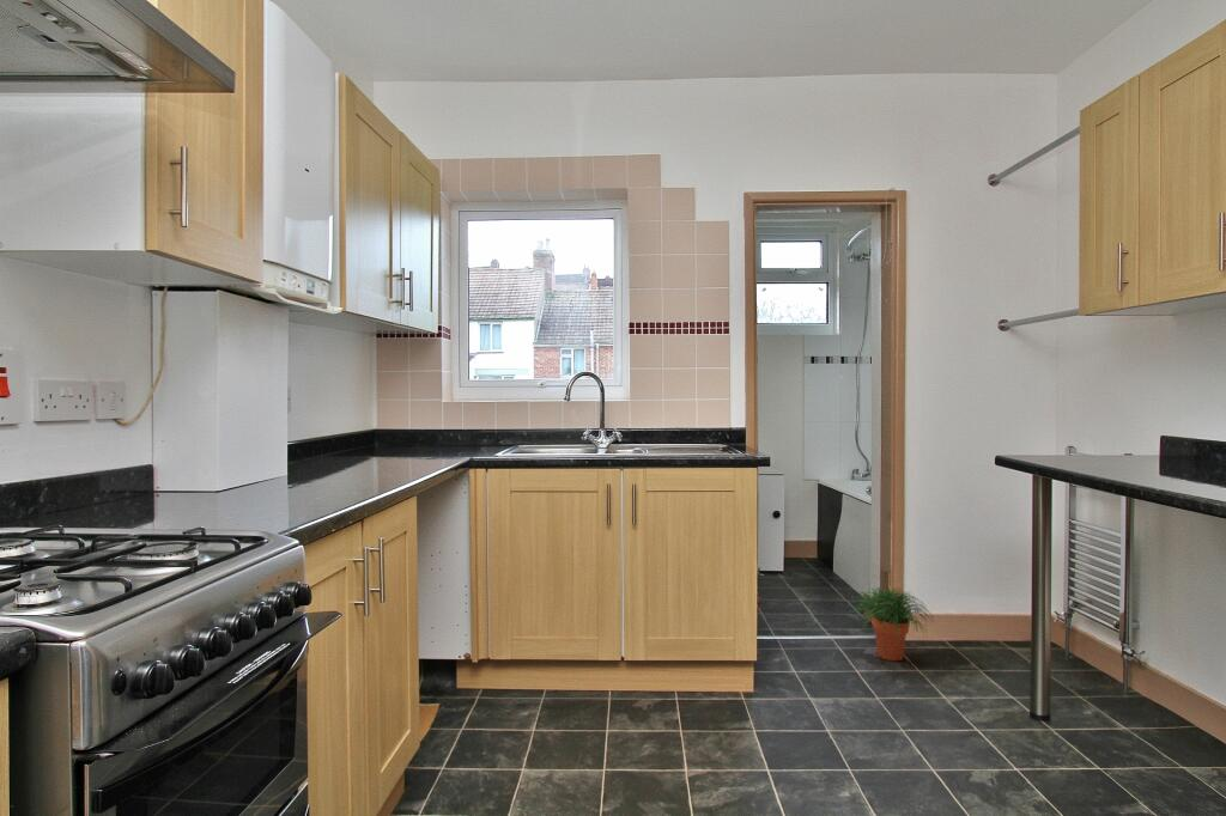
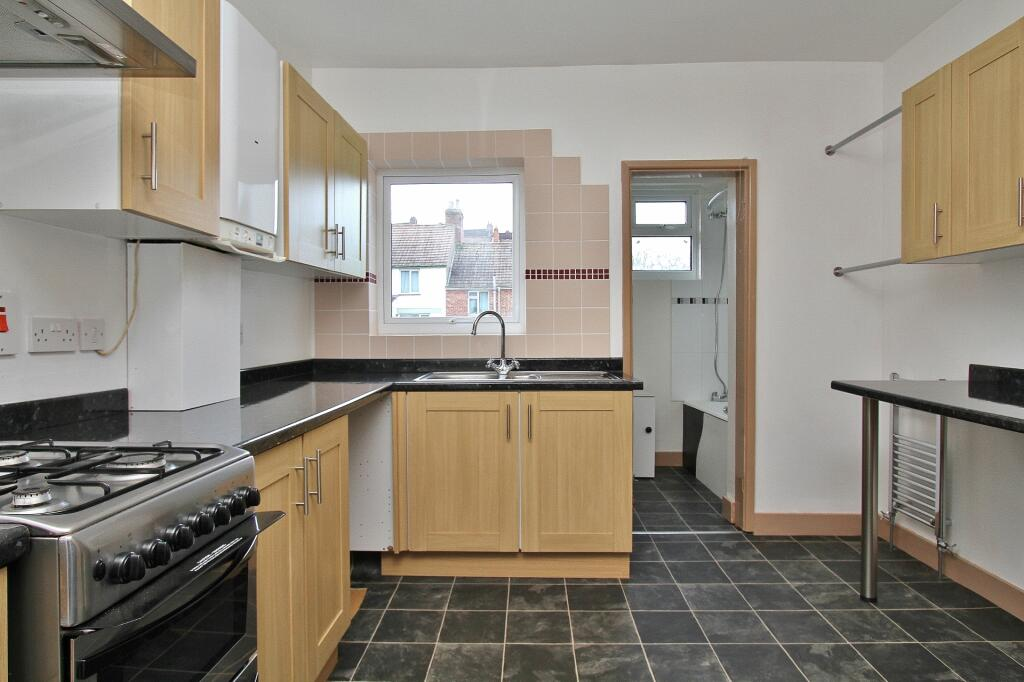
- potted plant (891, 622)
